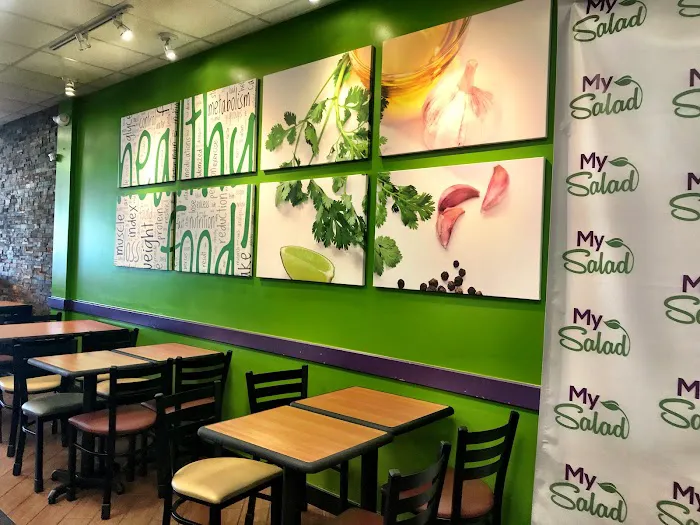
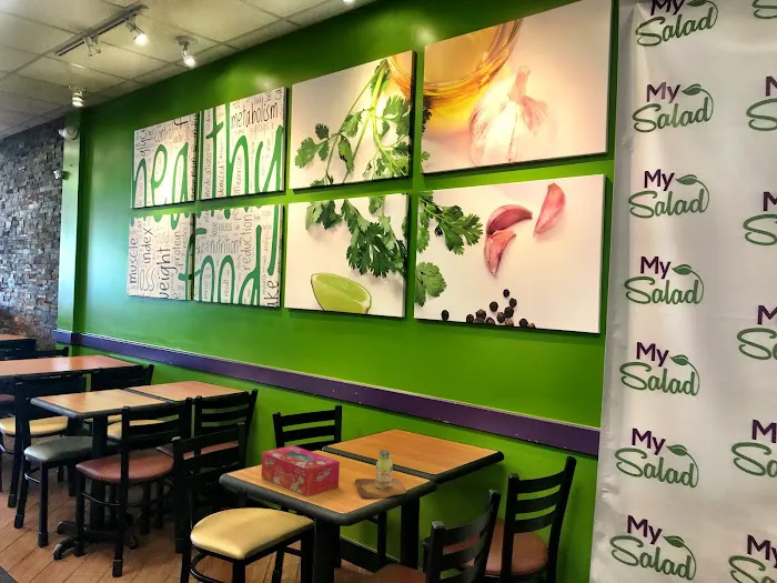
+ tissue box (299, 469)
+ bottle (381, 469)
